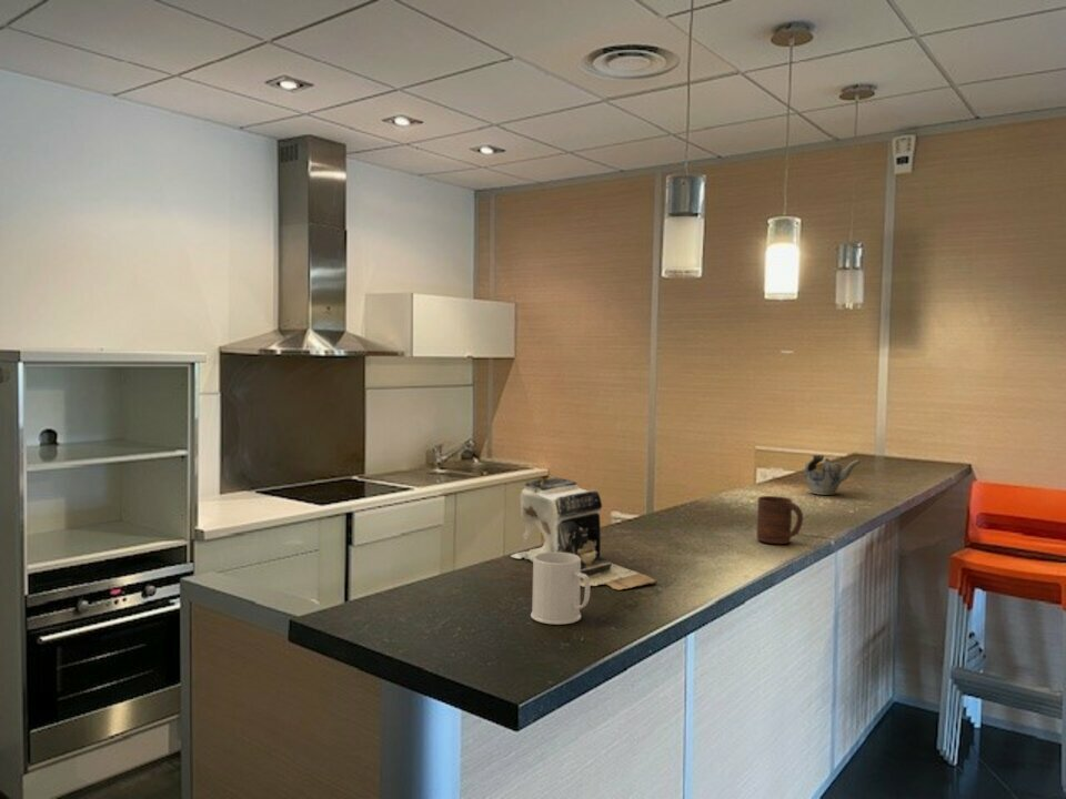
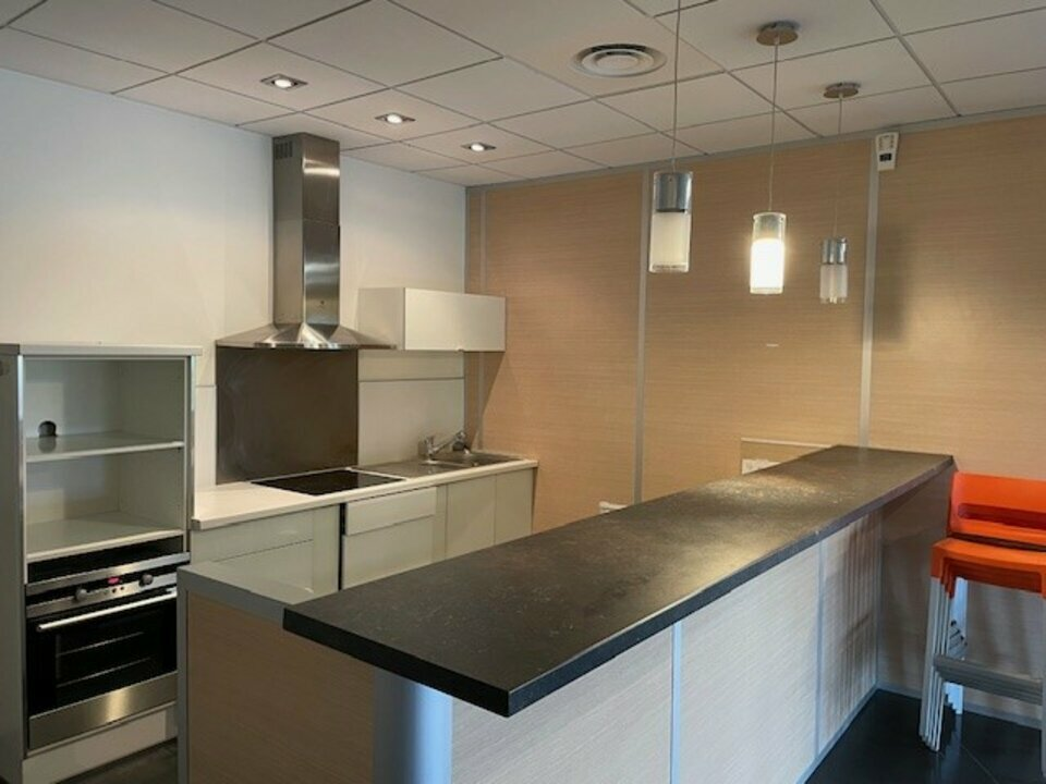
- teapot (832, 475)
- coffee maker (582, 525)
- mug (563, 587)
- cup (780, 520)
